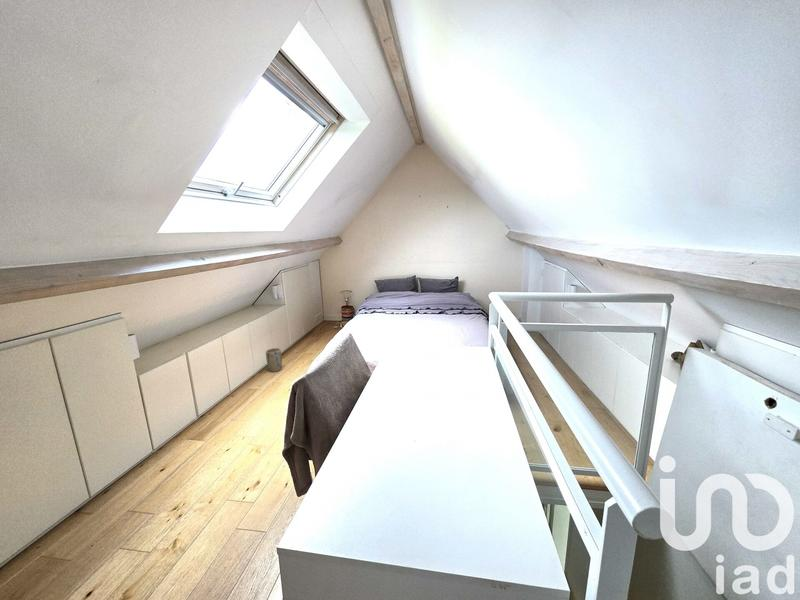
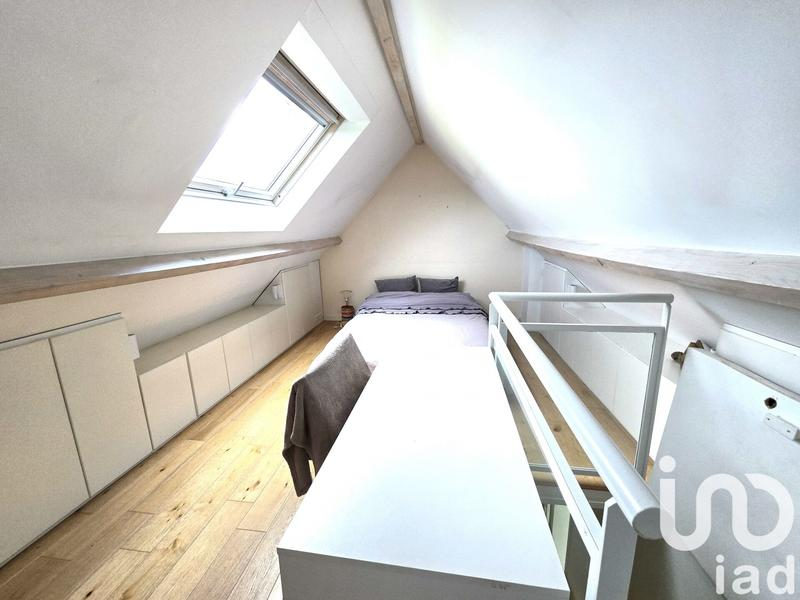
- plant pot (274, 360)
